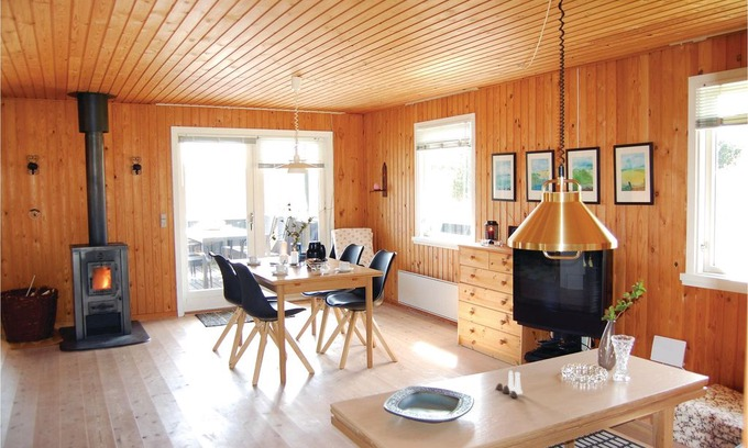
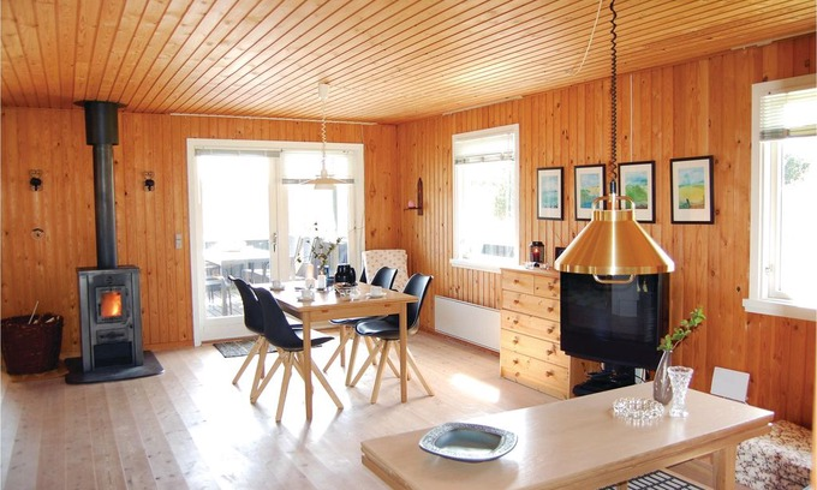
- salt and pepper shaker set (510, 381)
